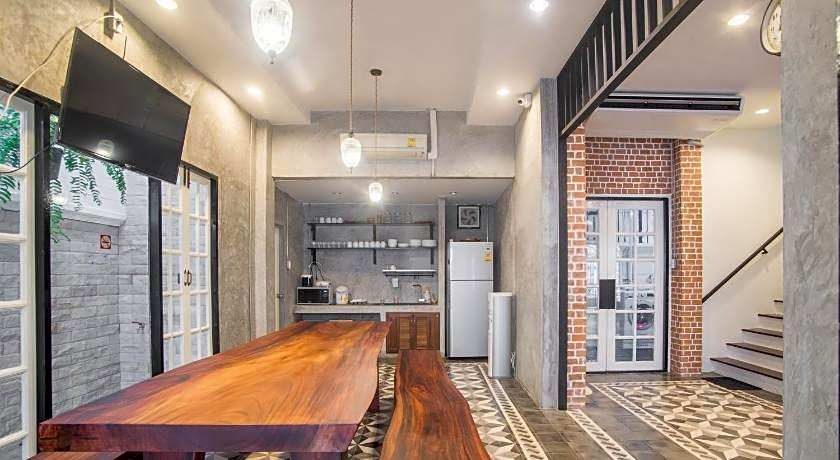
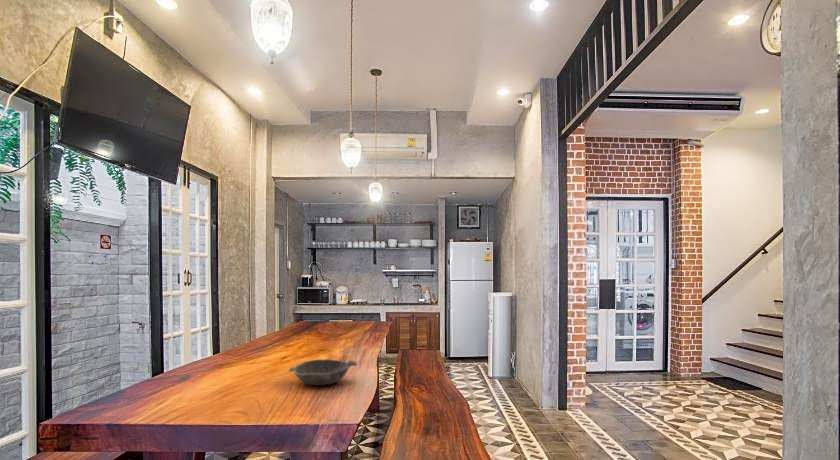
+ bowl (323, 371)
